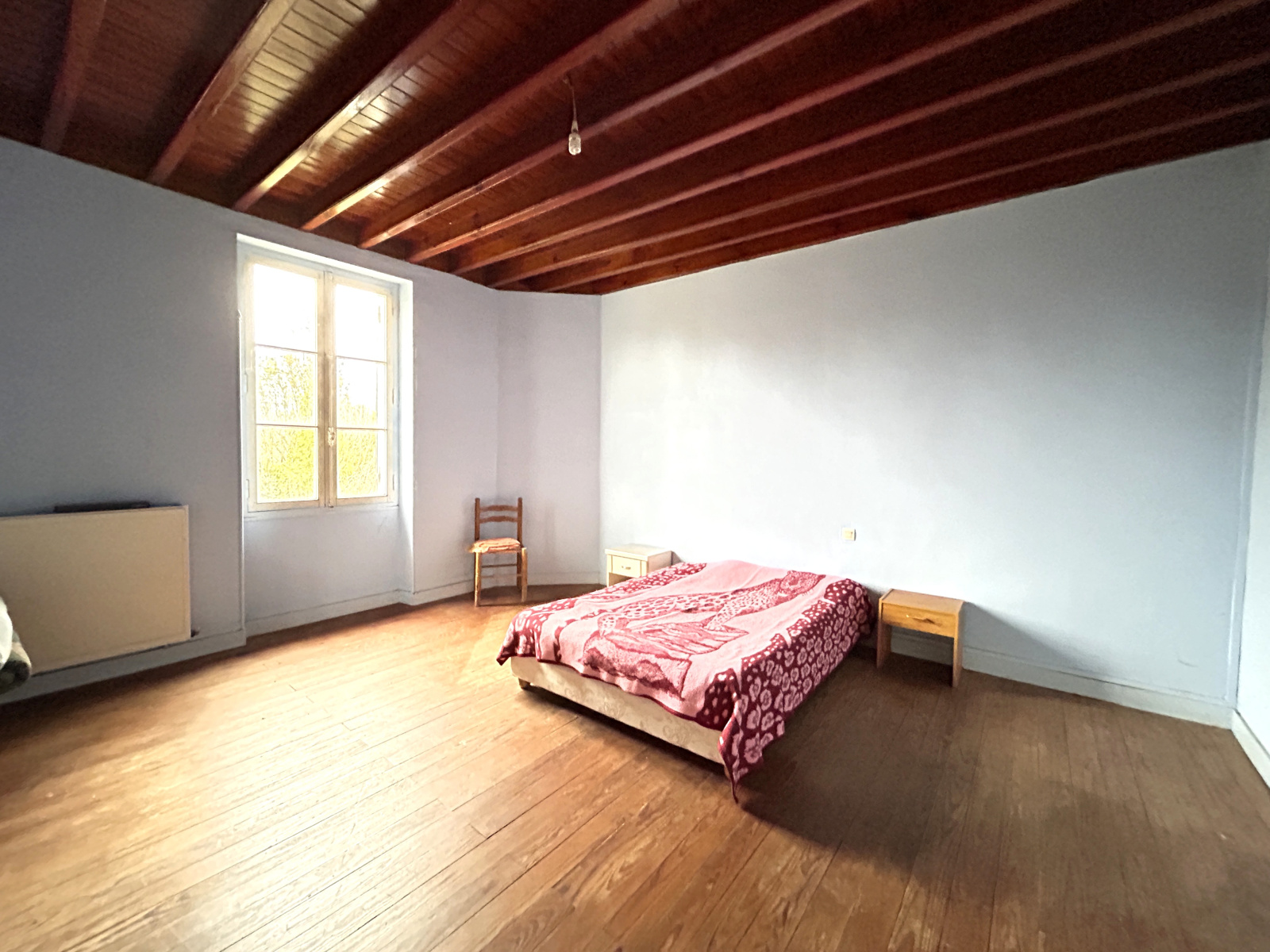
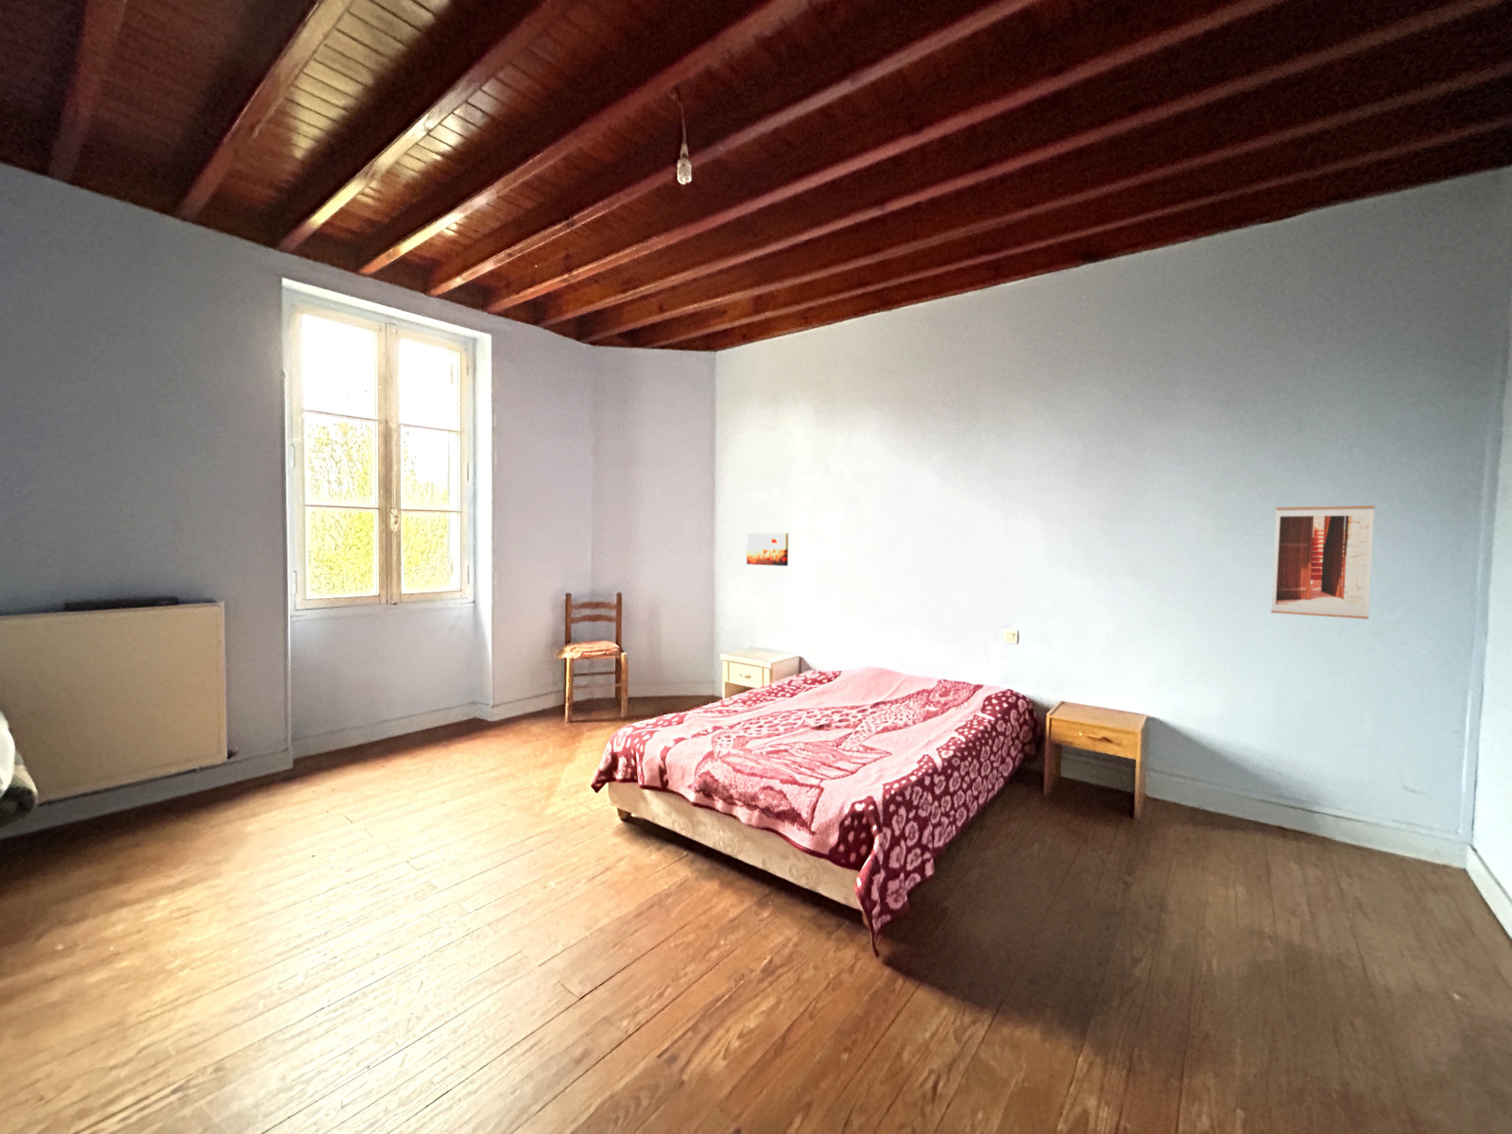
+ wall art (767, 549)
+ wall art (1320, 561)
